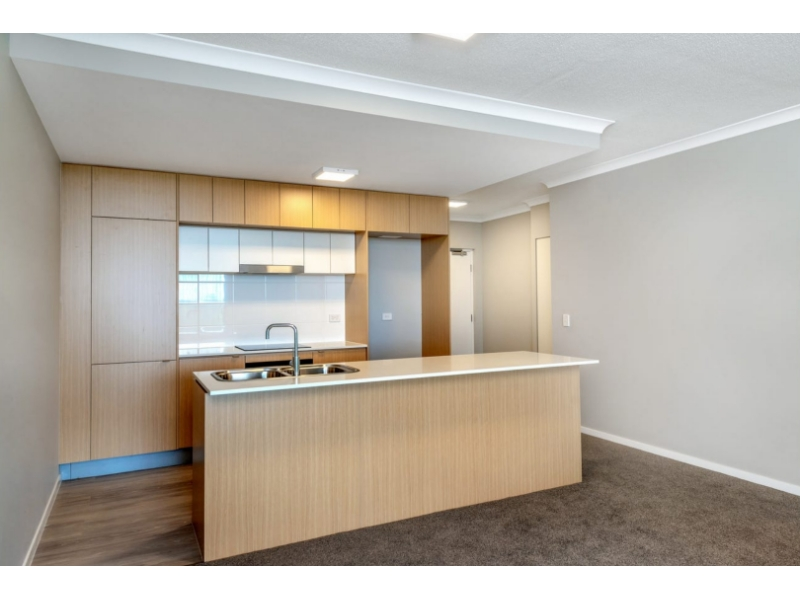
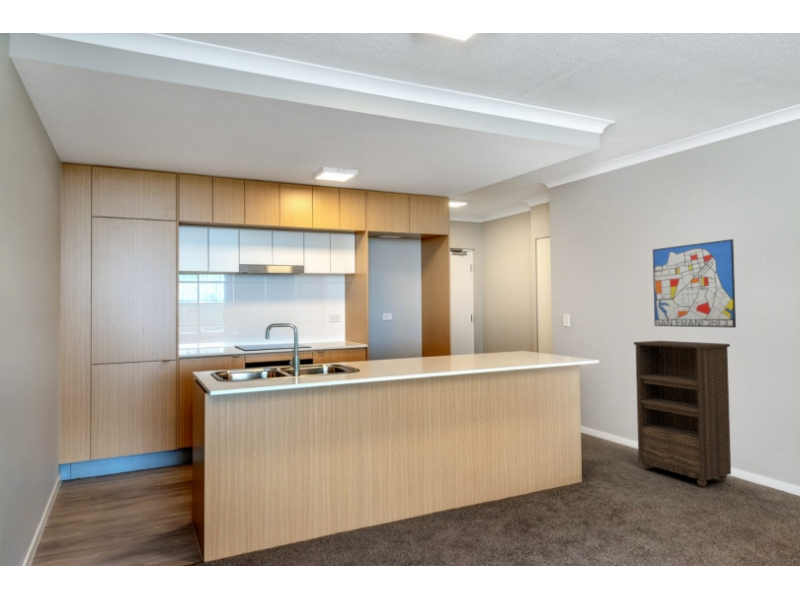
+ wall art (691, 285)
+ bookshelf (681, 408)
